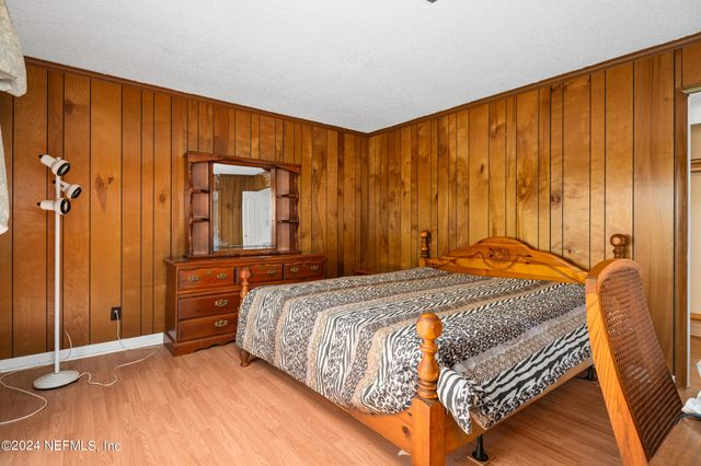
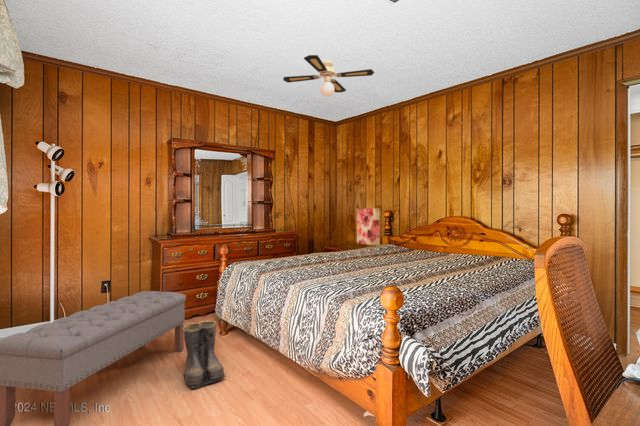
+ boots (202, 350)
+ bench (111, 345)
+ wall art (367, 226)
+ ceiling fan (327, 79)
